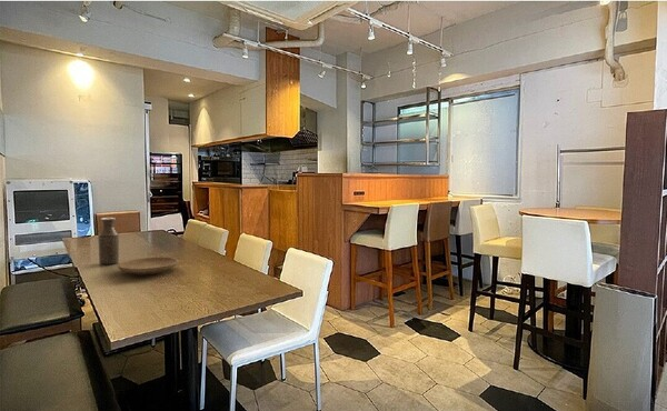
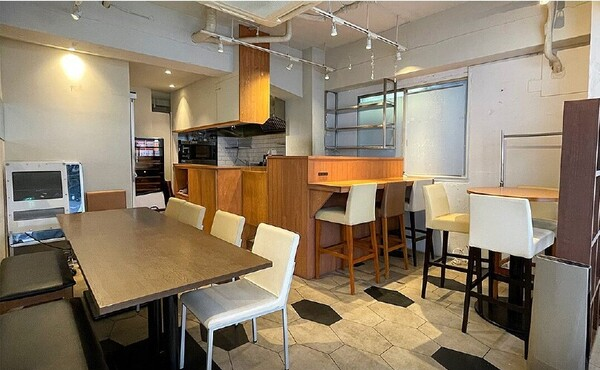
- plate (149, 267)
- bottle (108, 240)
